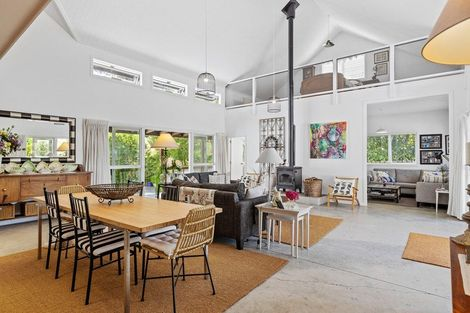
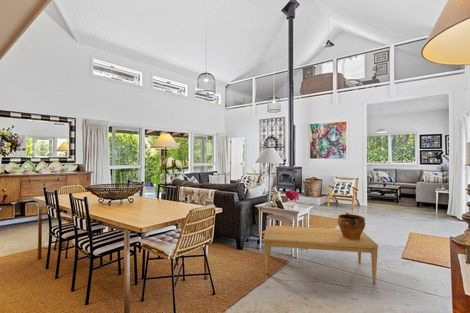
+ coffee table (317, 249)
+ ceramic pot (351, 226)
